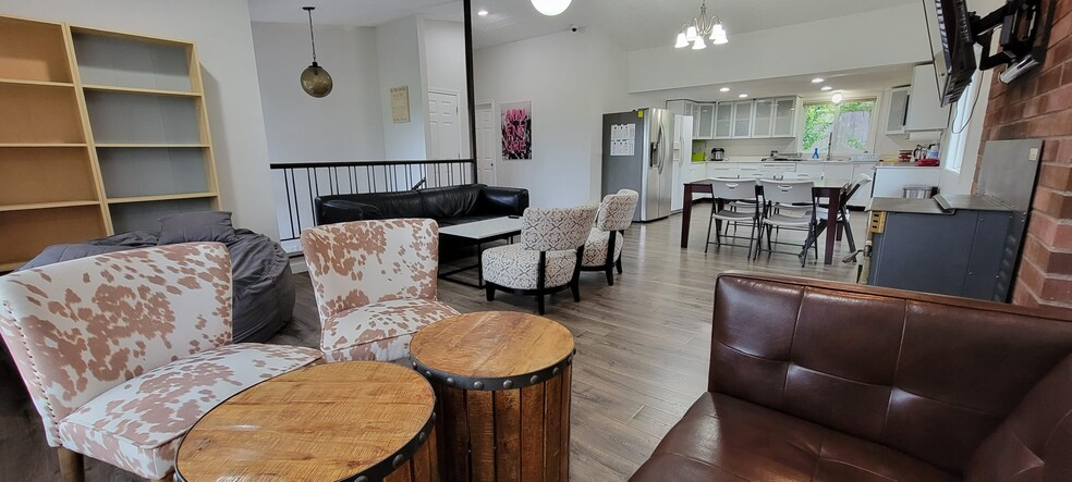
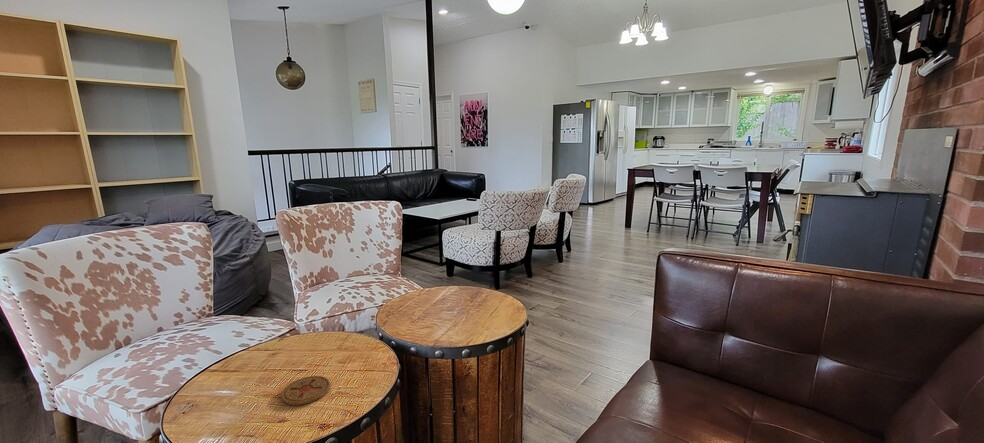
+ coaster (306, 389)
